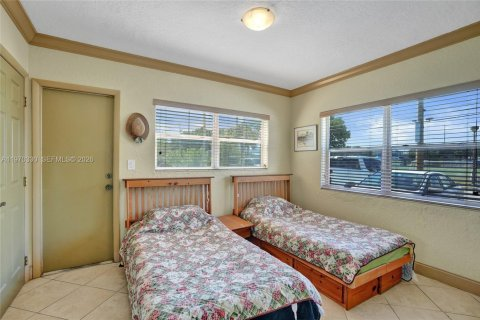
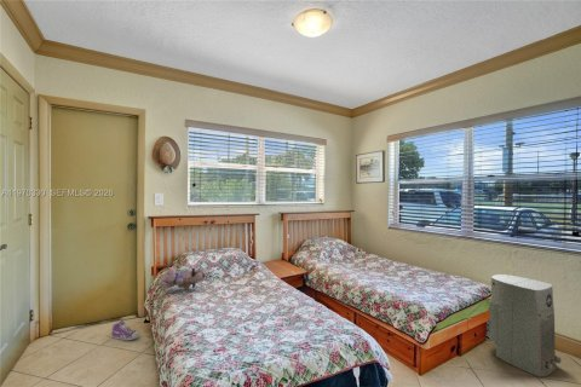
+ teddy bear (182, 278)
+ sneaker (125, 329)
+ air purifier (520, 319)
